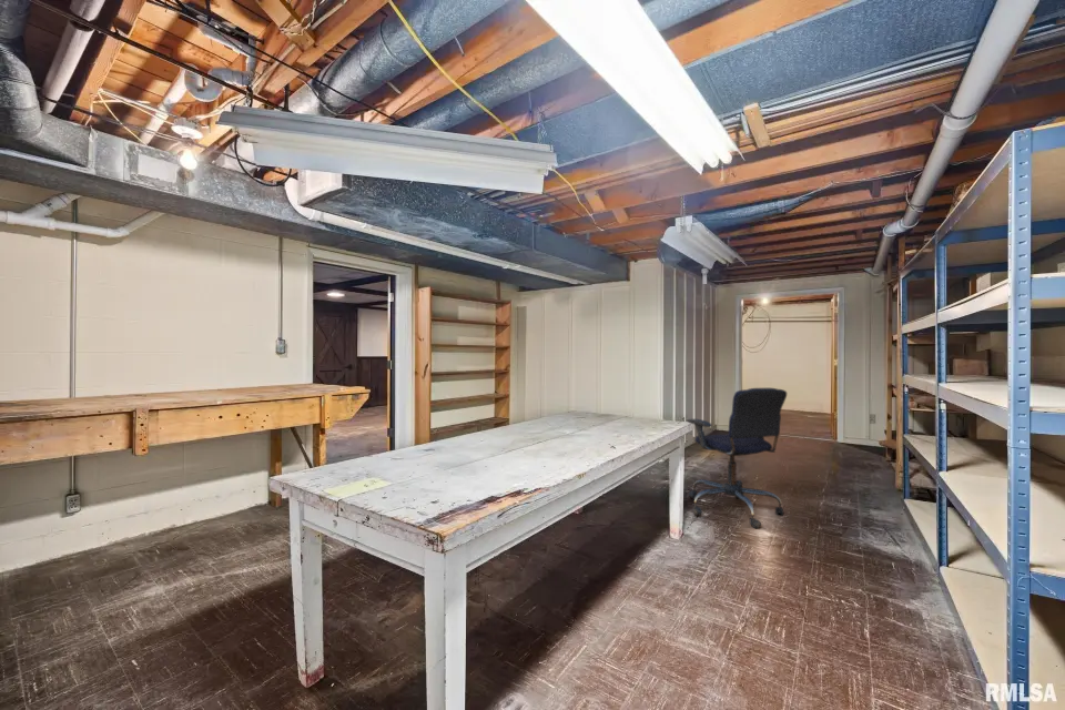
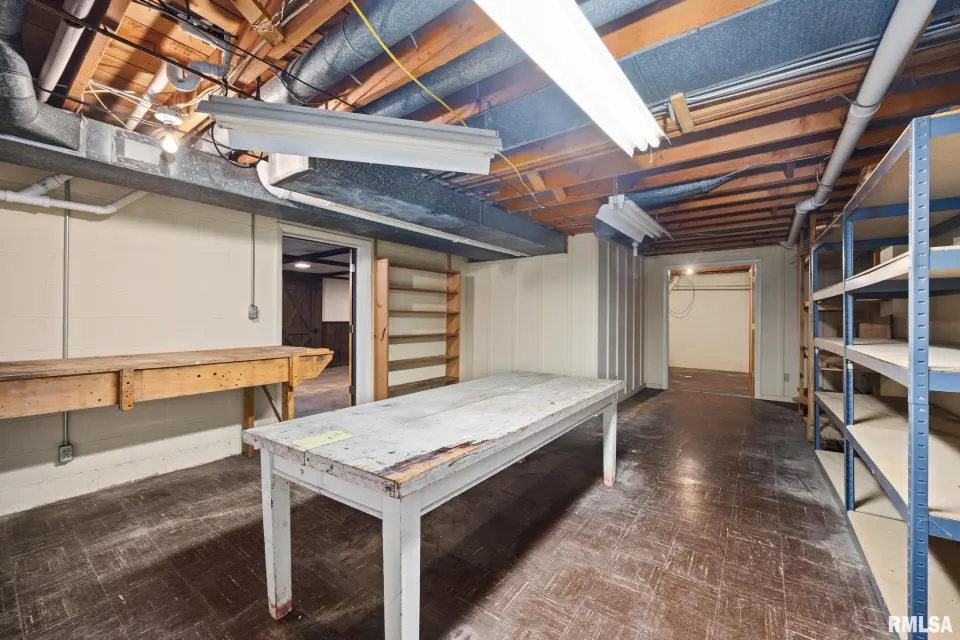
- office chair (732, 447)
